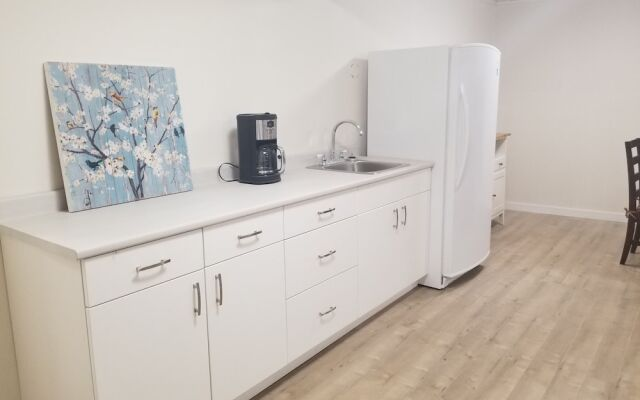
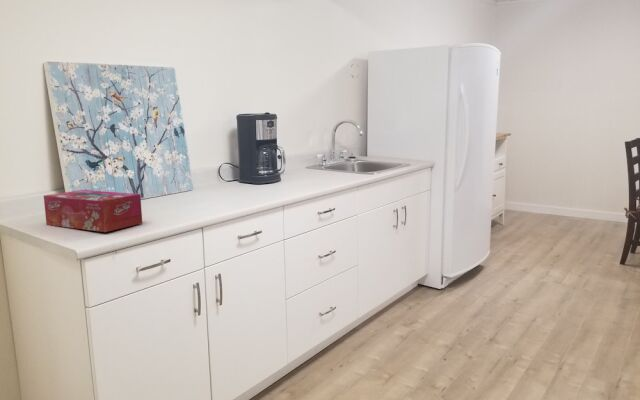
+ tissue box (93, 209)
